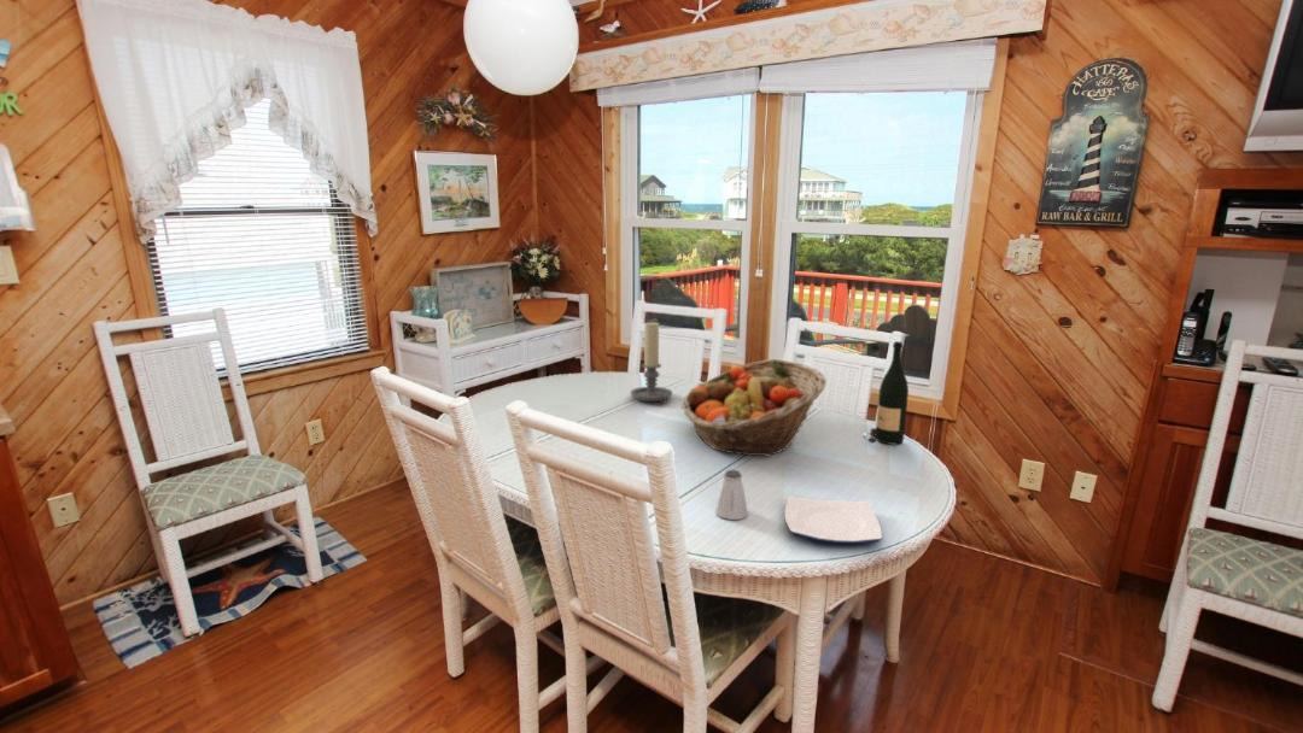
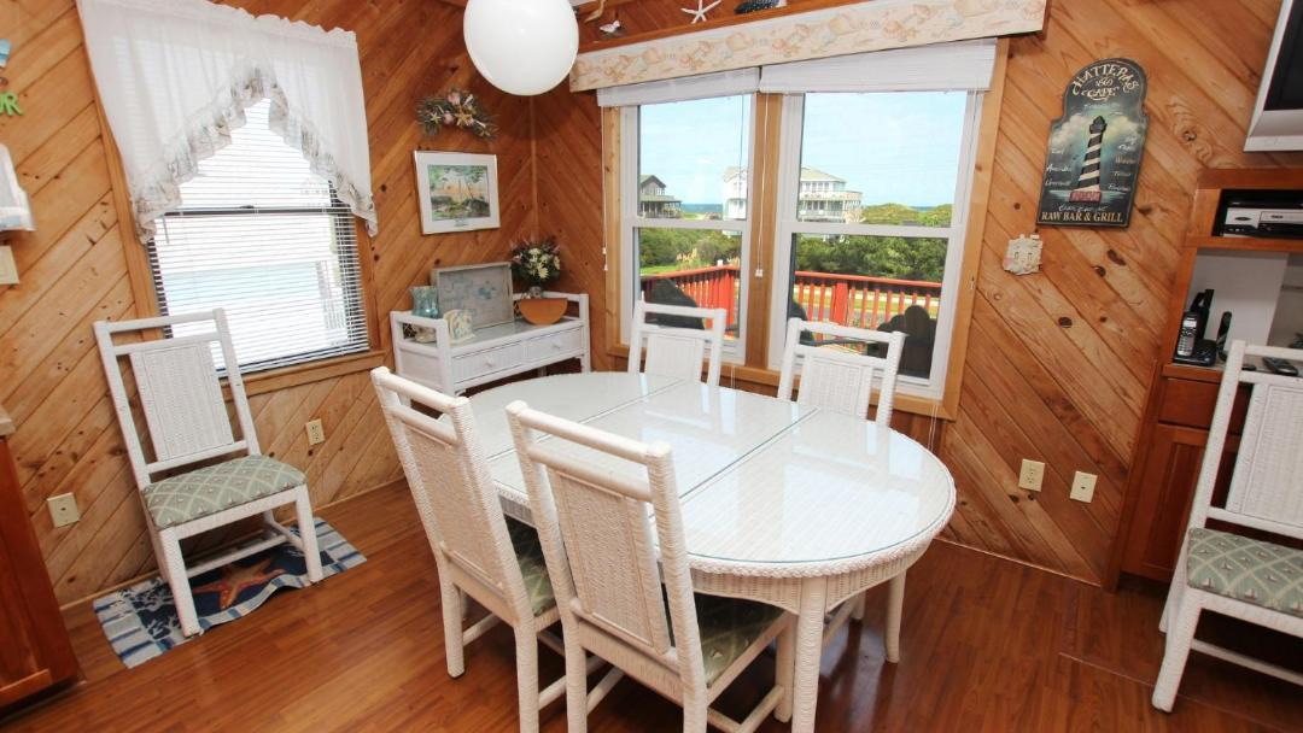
- candle holder (653, 360)
- wine bottle (884, 392)
- saltshaker (732, 492)
- fruit basket (750, 403)
- plate (830, 521)
